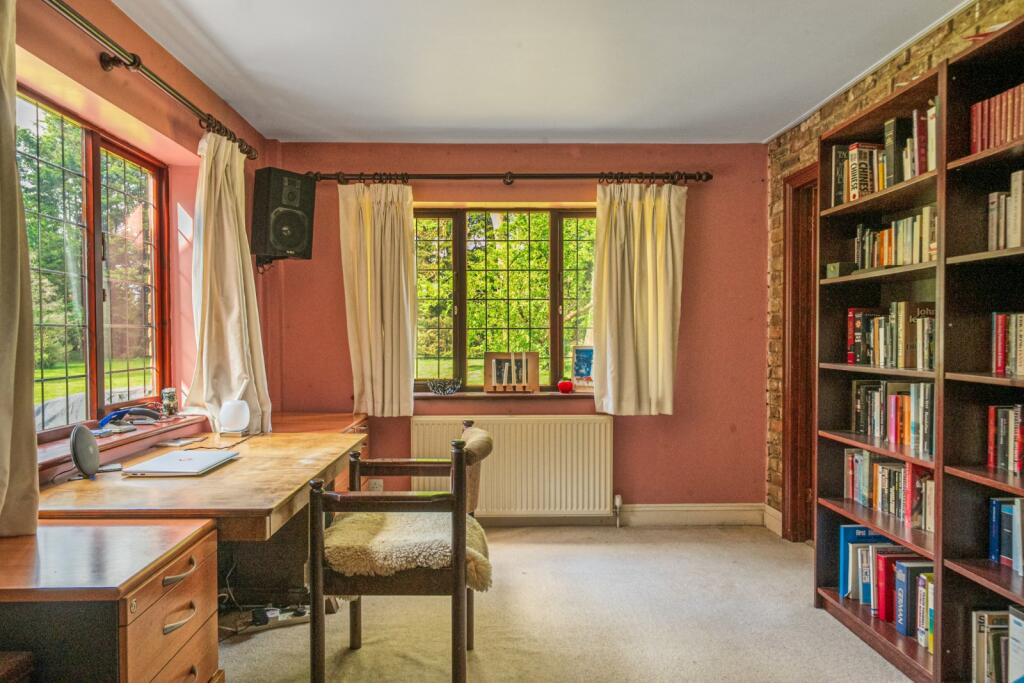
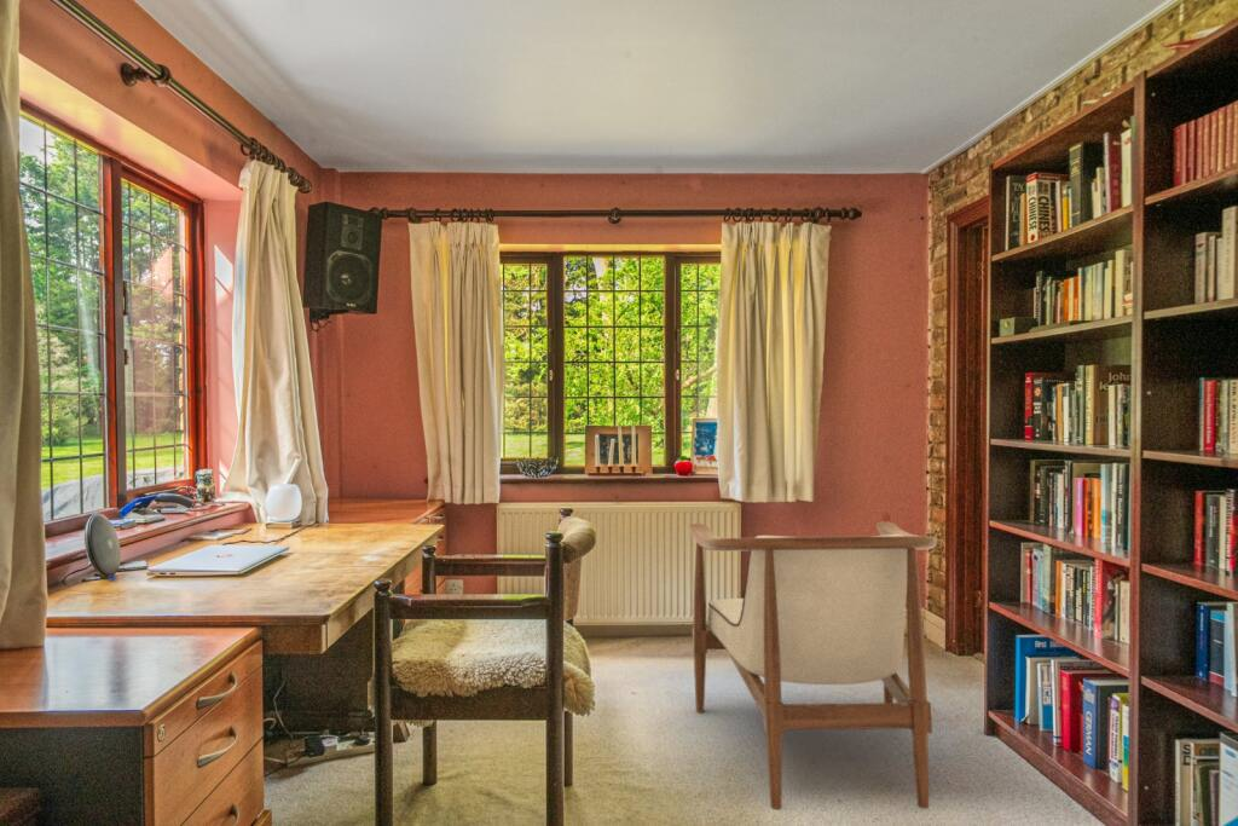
+ armchair (815, 634)
